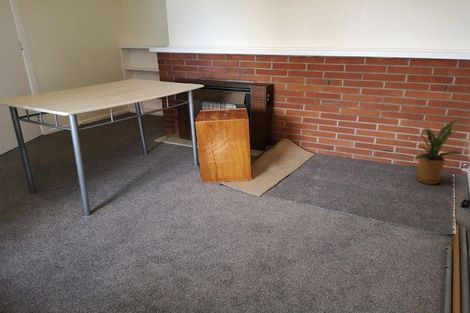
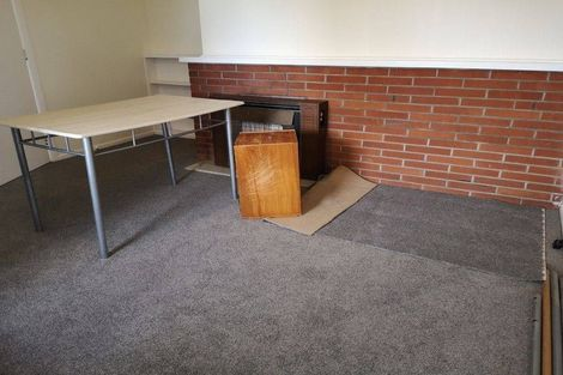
- house plant (431, 149)
